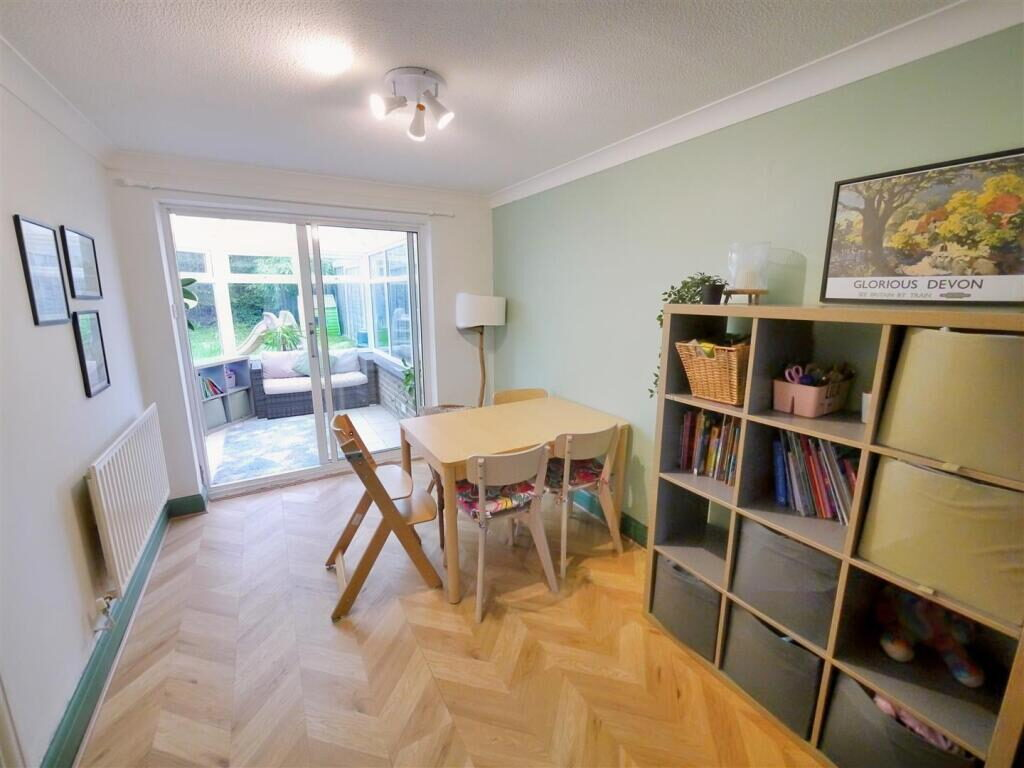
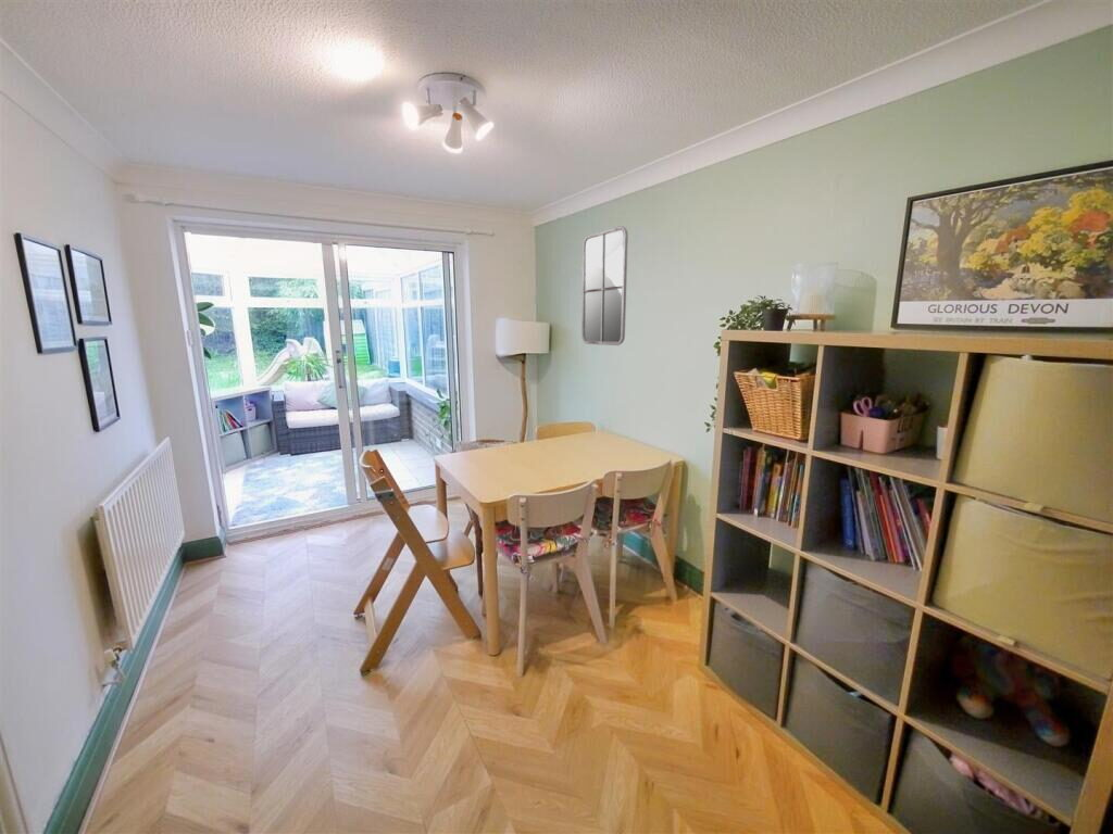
+ home mirror (602, 289)
